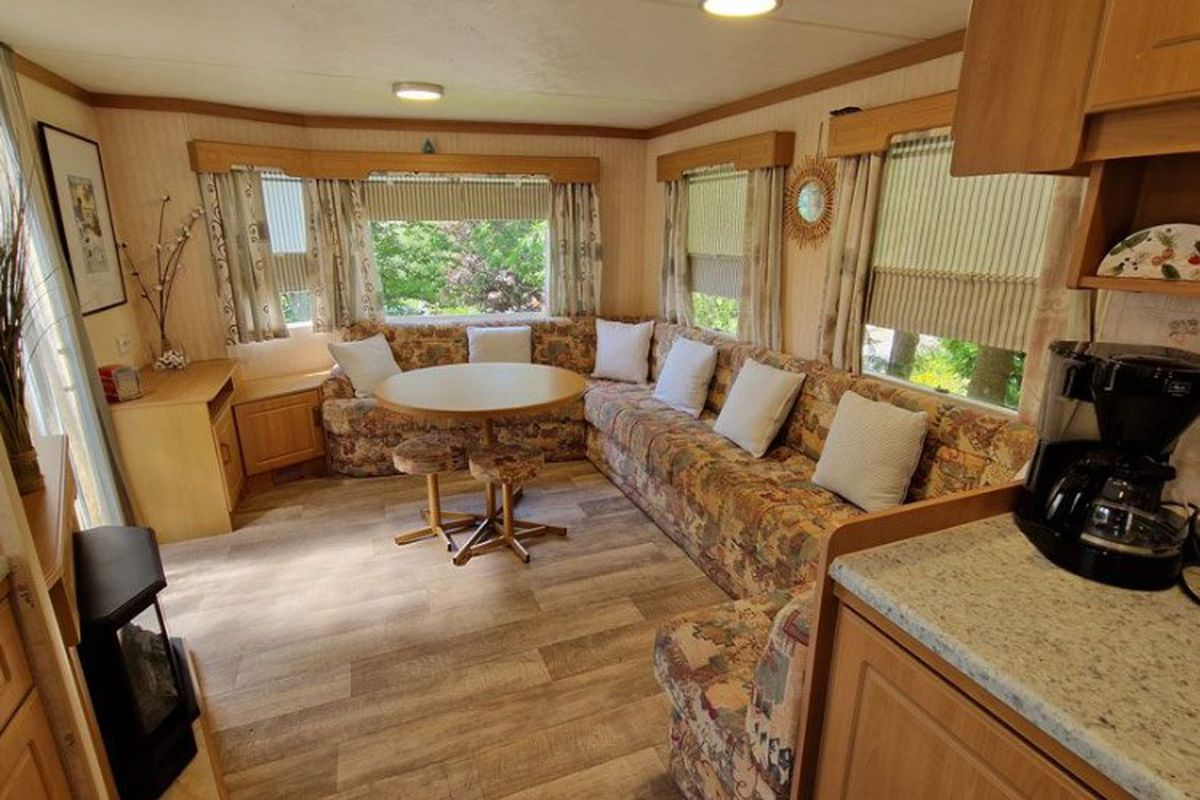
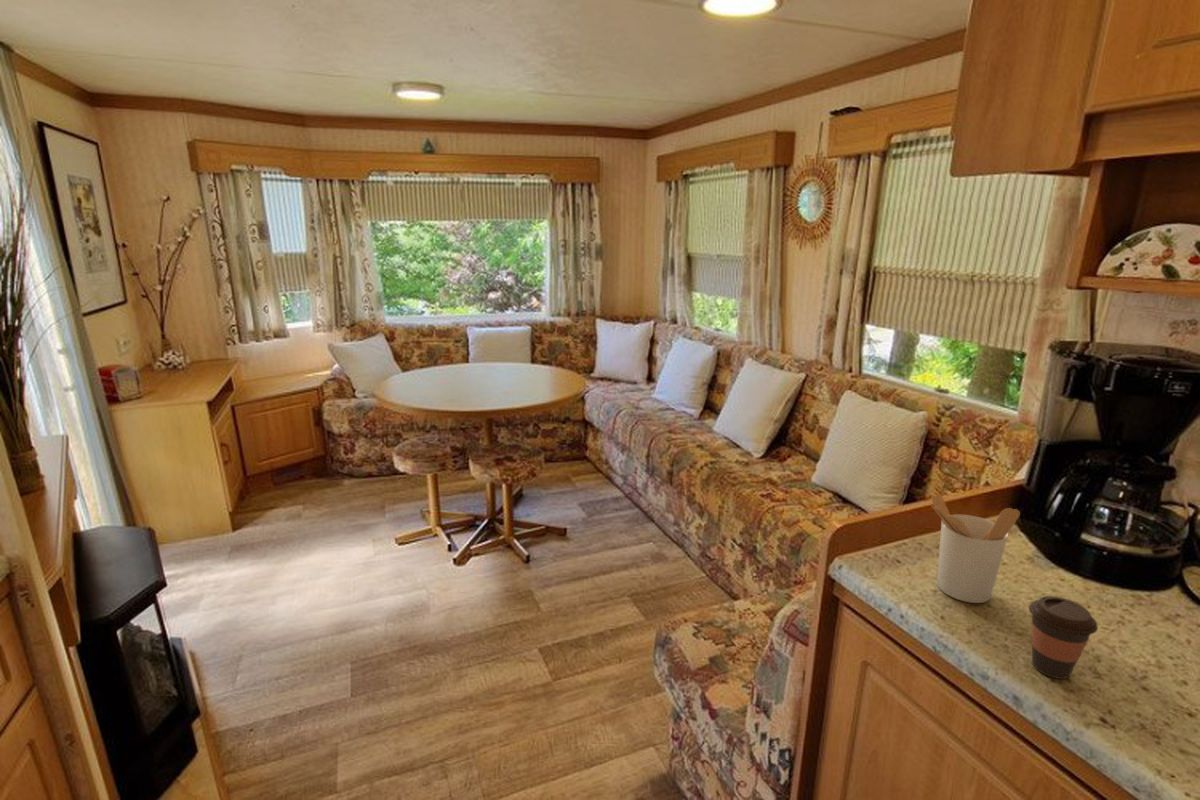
+ coffee cup (1057, 638)
+ utensil holder (961, 546)
